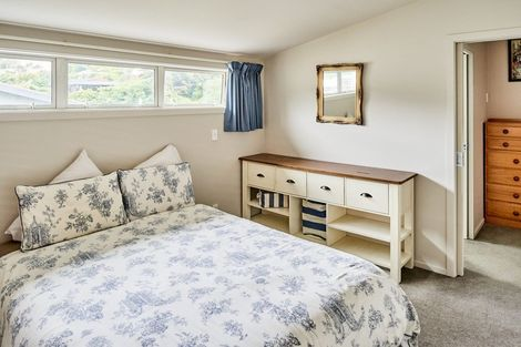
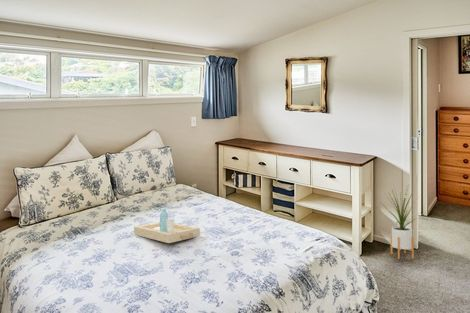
+ serving tray (166, 221)
+ house plant (402, 220)
